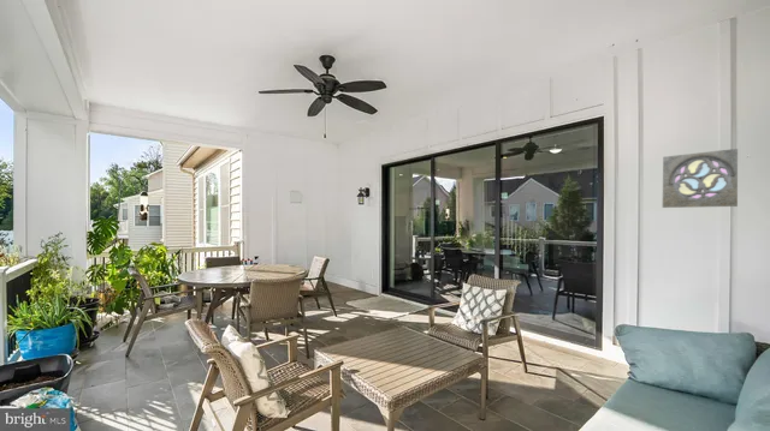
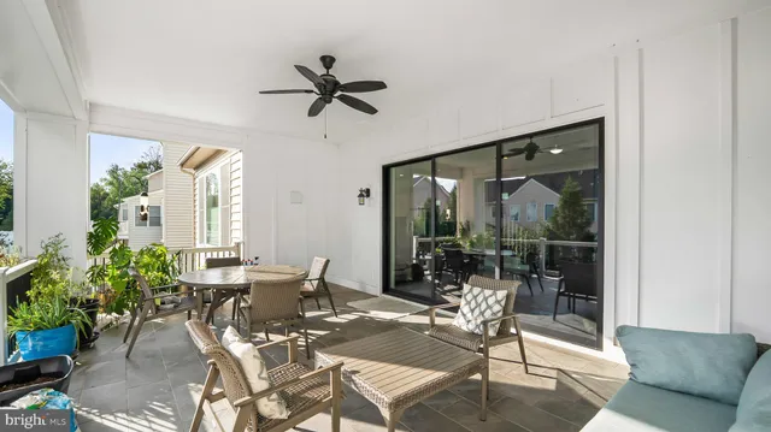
- wall ornament (698, 179)
